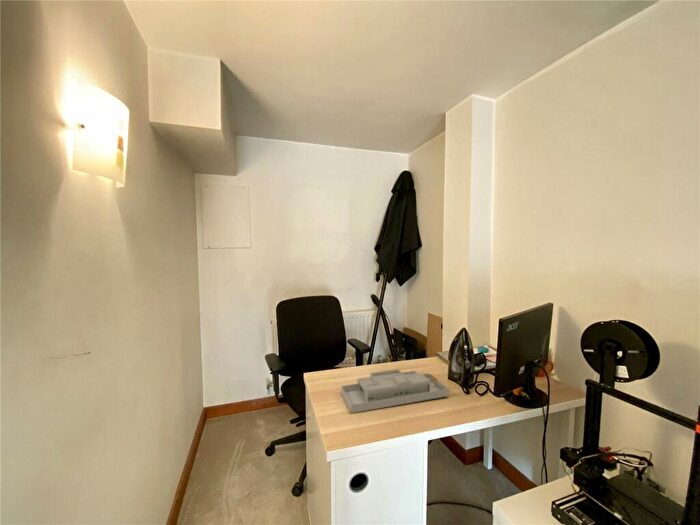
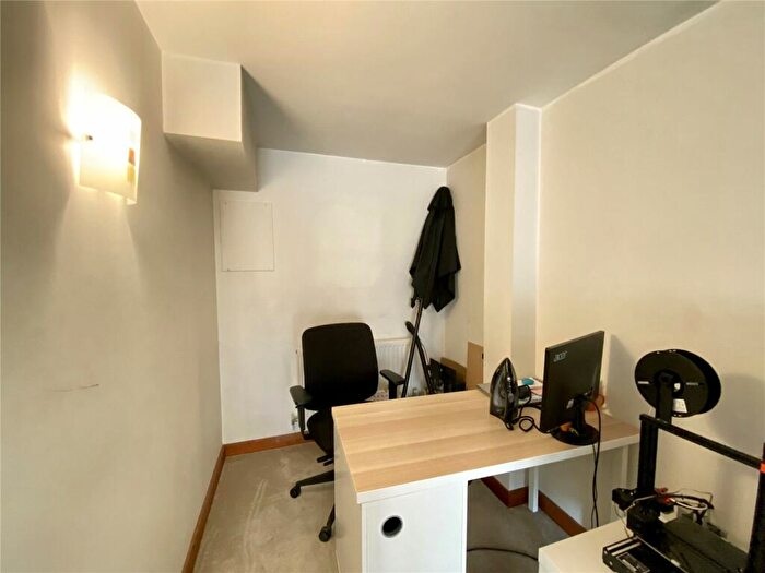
- desk organizer (394, 385)
